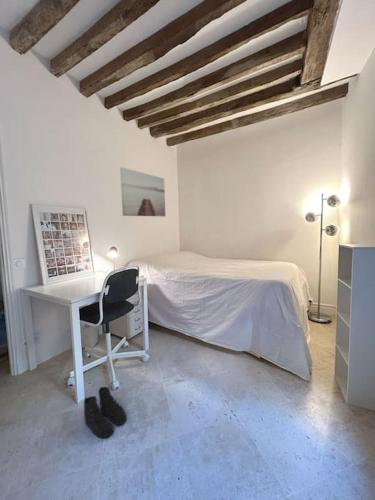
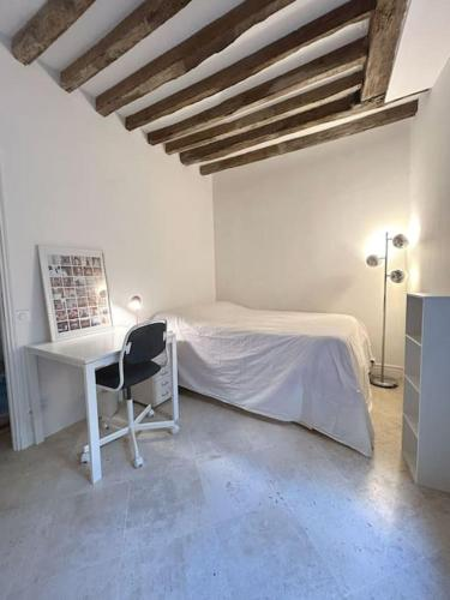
- wall art (145, 195)
- boots (104, 408)
